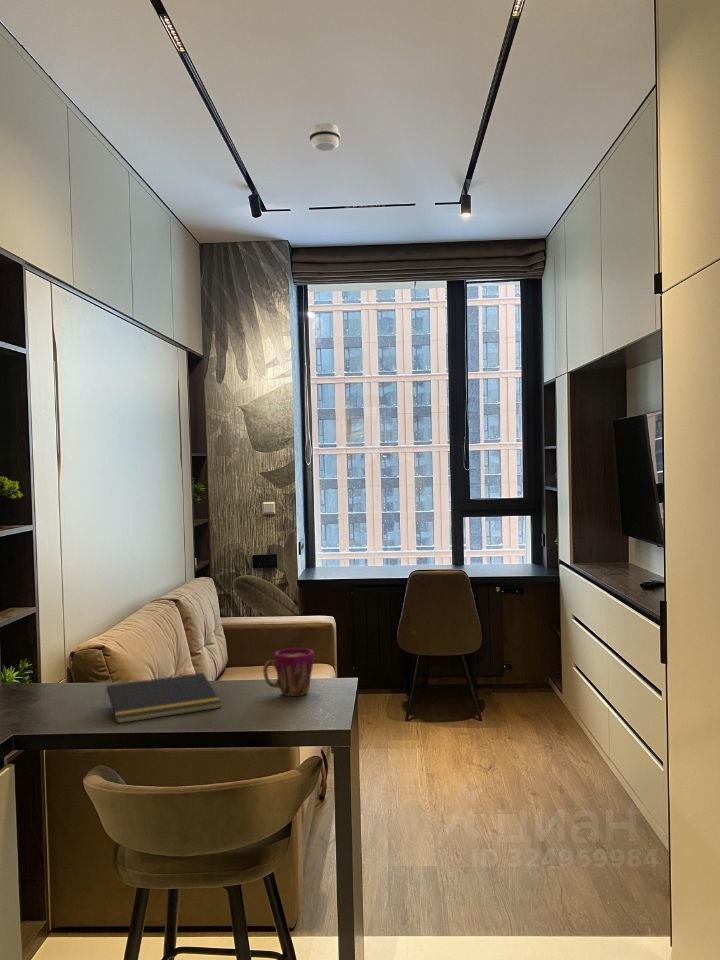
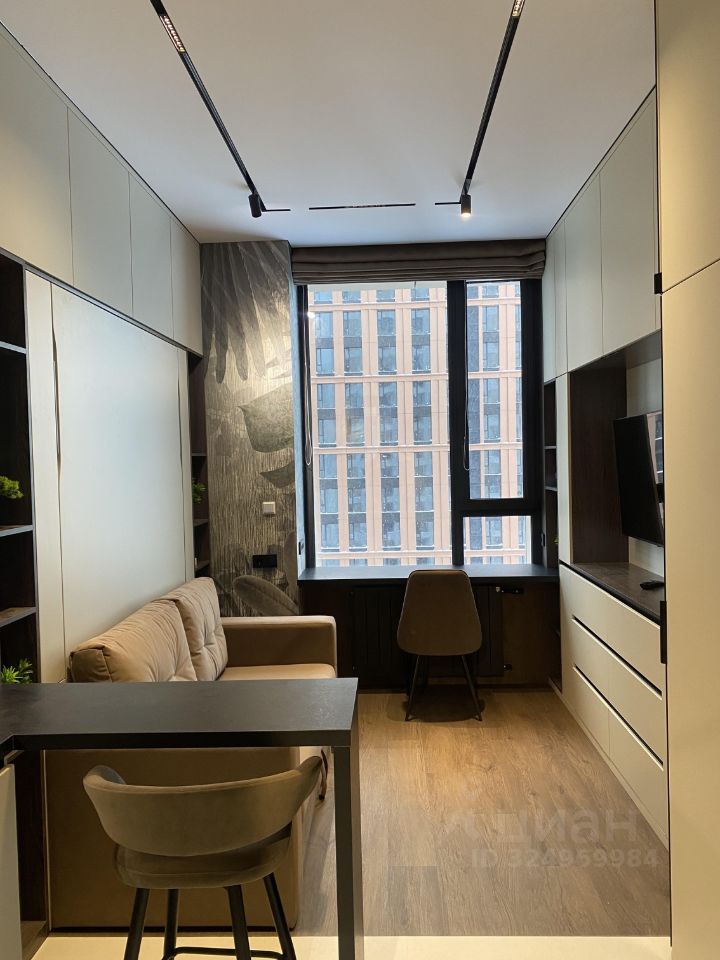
- cup (289, 672)
- smoke detector (324, 137)
- notepad (163, 696)
